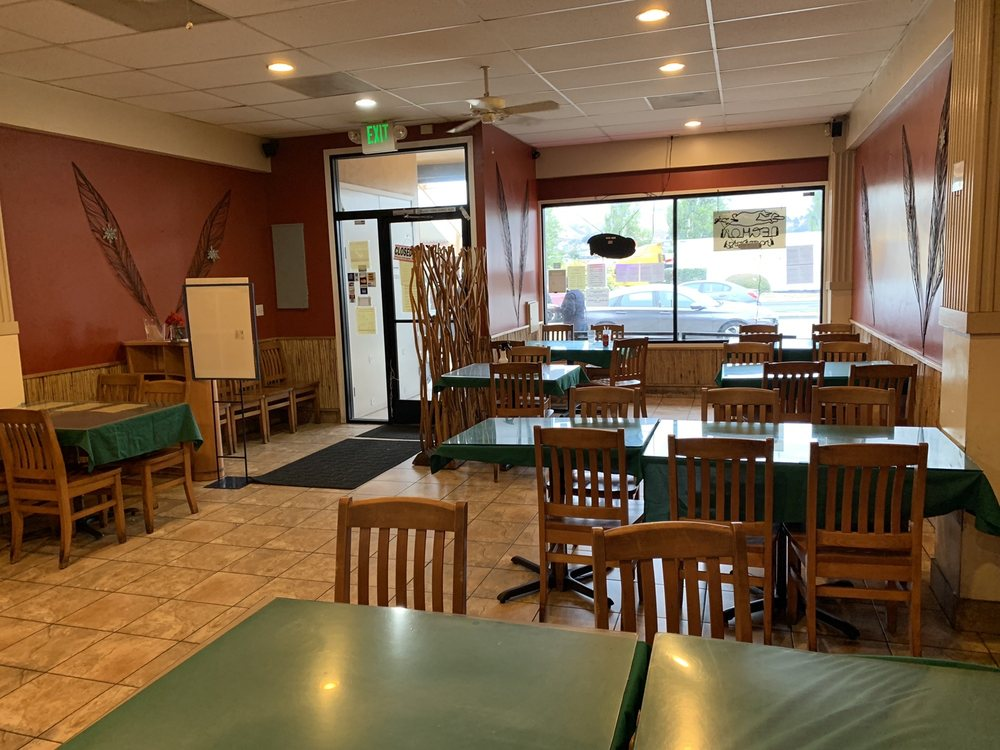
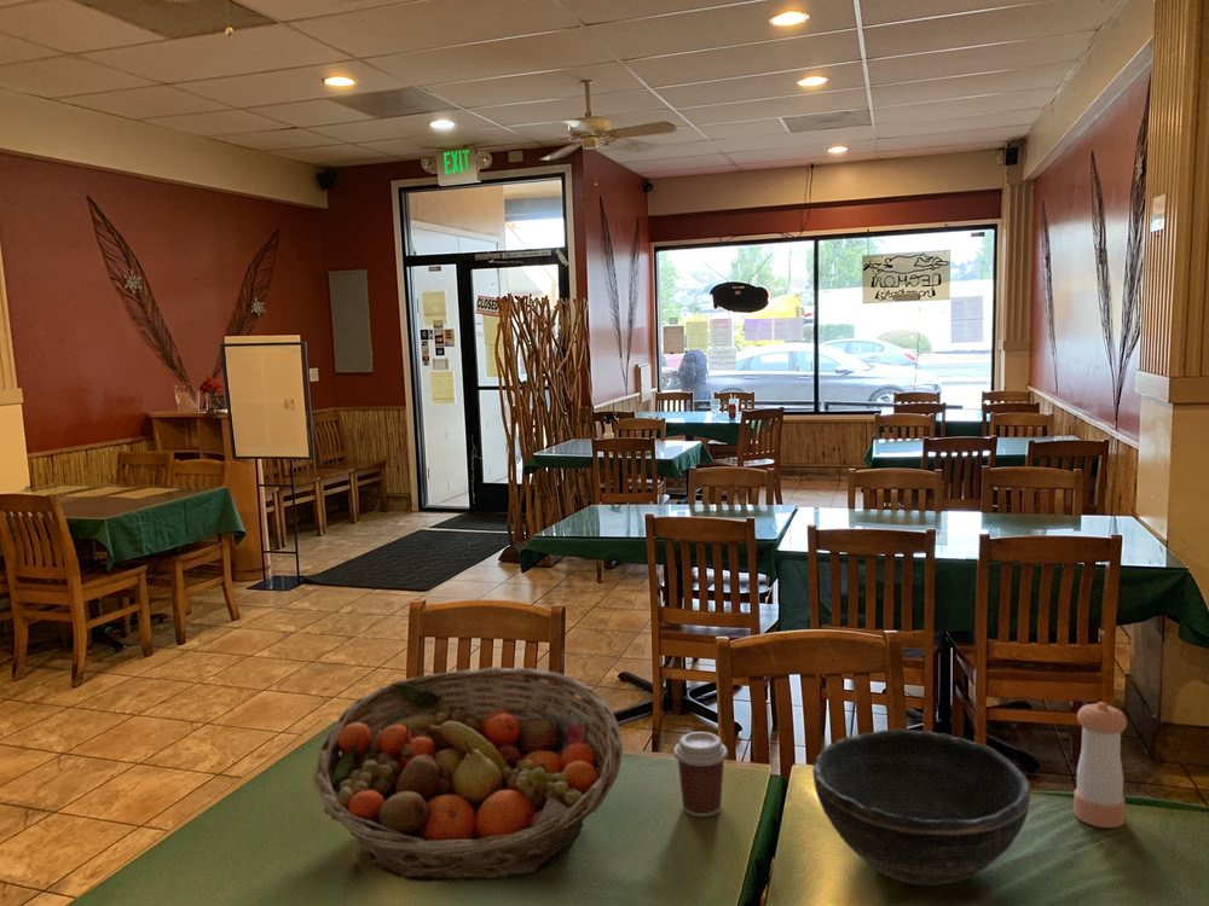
+ fruit basket (470, 768)
+ pepper shaker (1100, 760)
+ coffee cup (700, 773)
+ bowl (916, 815)
